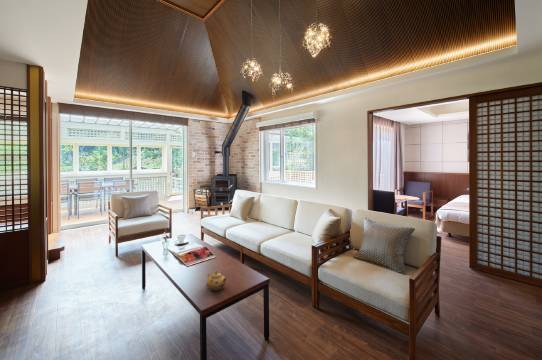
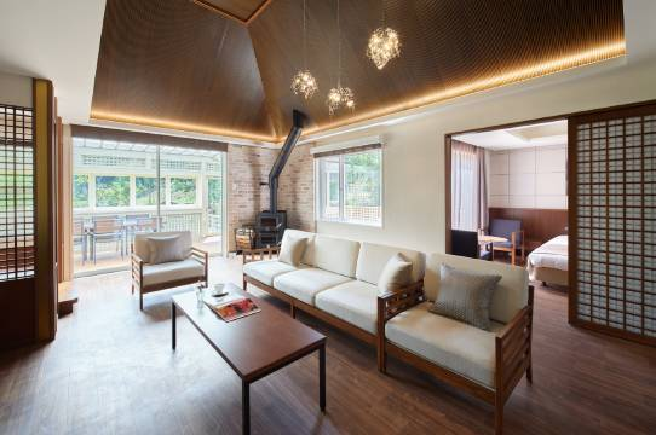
- teapot (216, 279)
